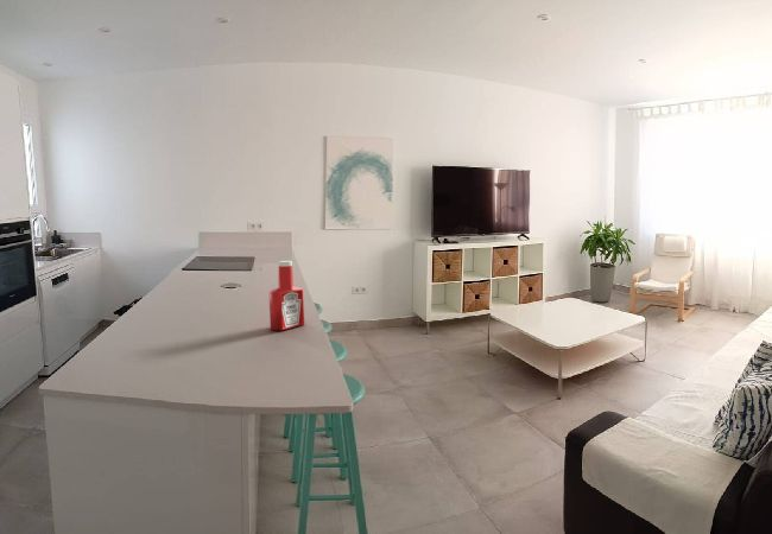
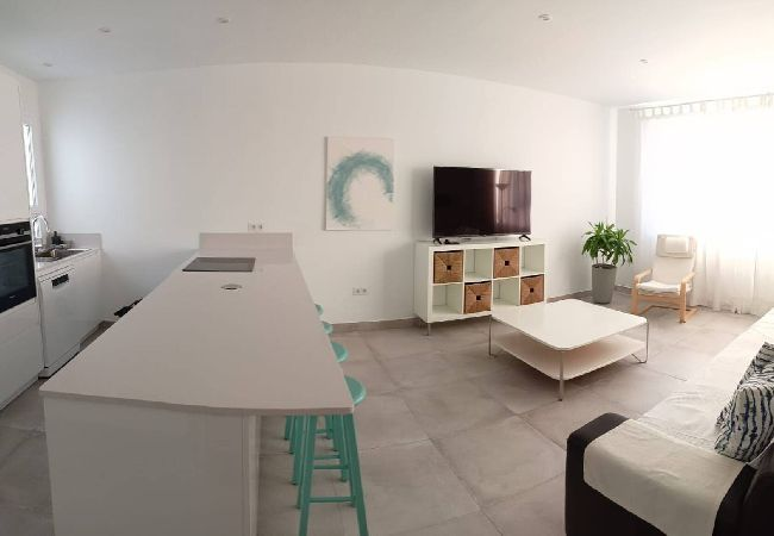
- soap bottle (286, 293)
